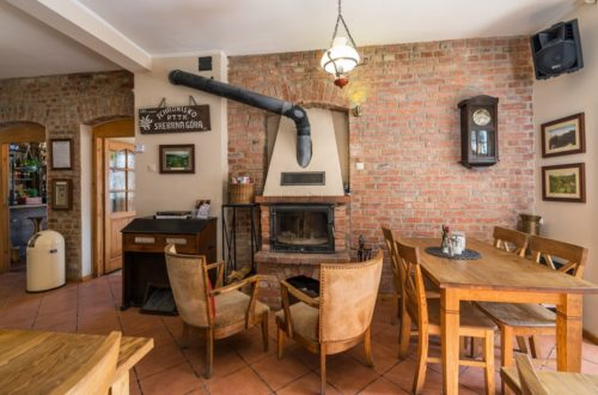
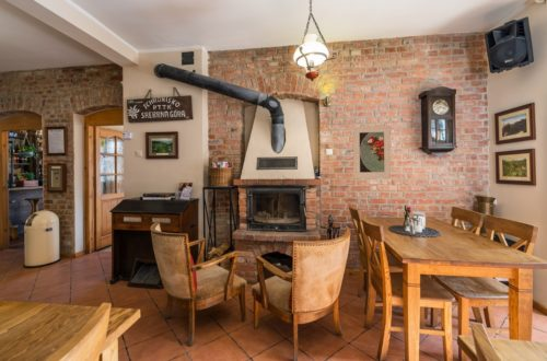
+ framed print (371, 152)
